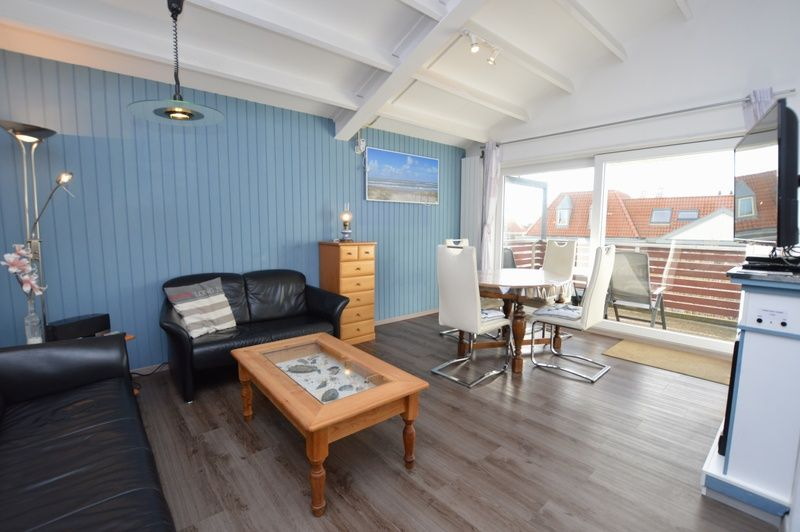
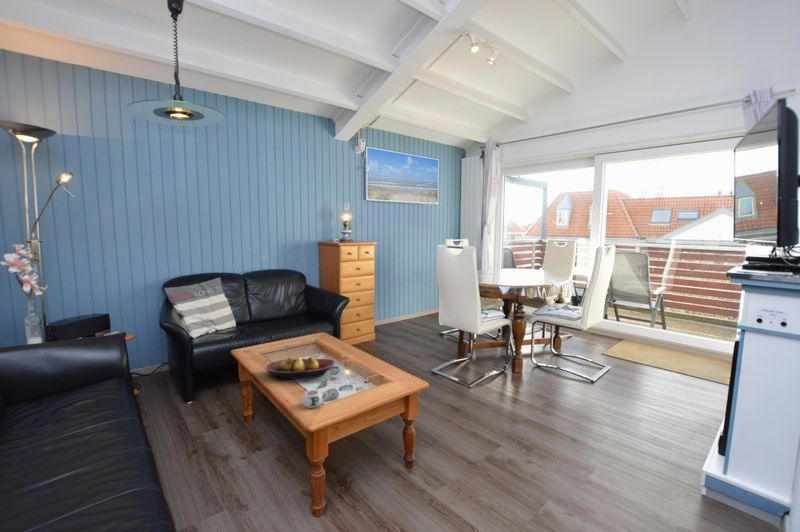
+ mug (315, 397)
+ fruit bowl (301, 365)
